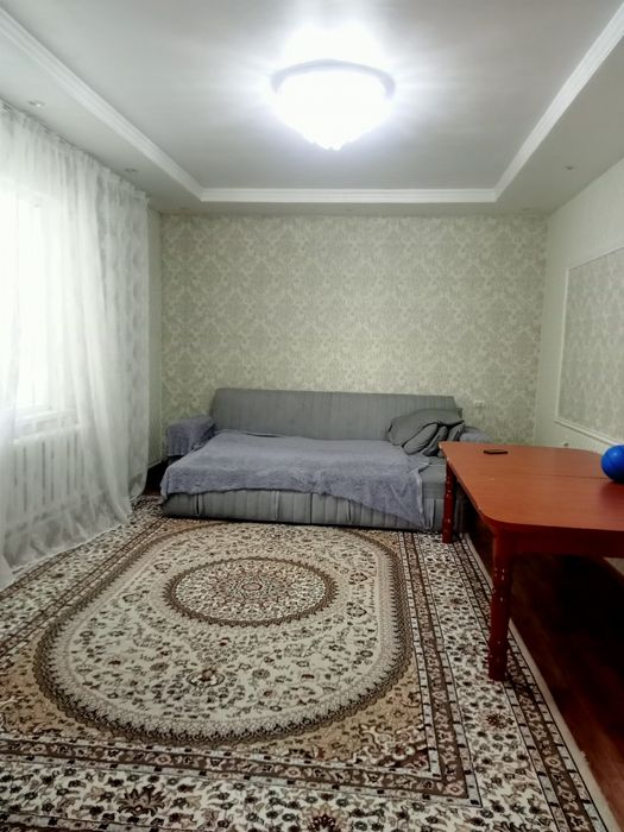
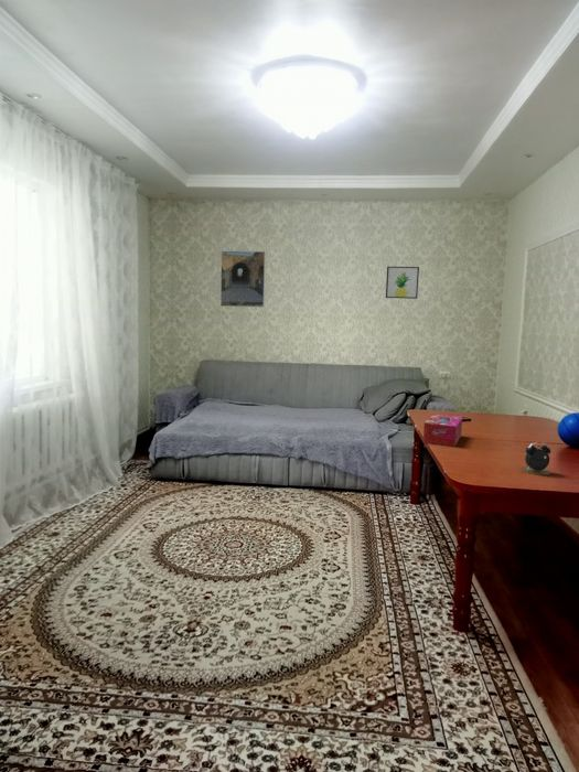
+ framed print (243, 279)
+ tissue box (443, 429)
+ alarm clock (536, 457)
+ wall art (401, 282)
